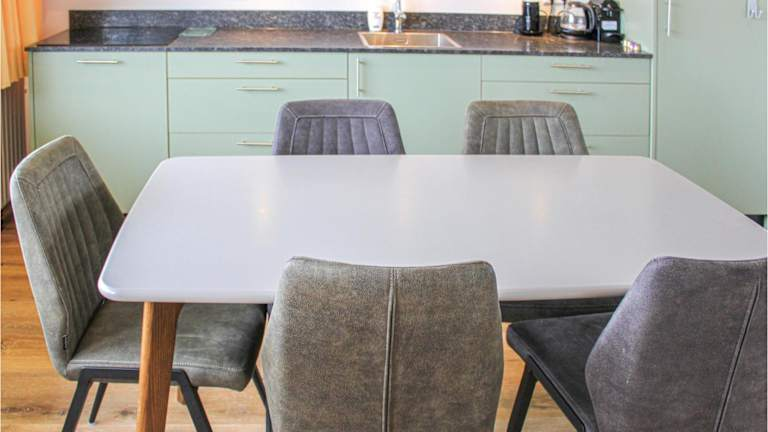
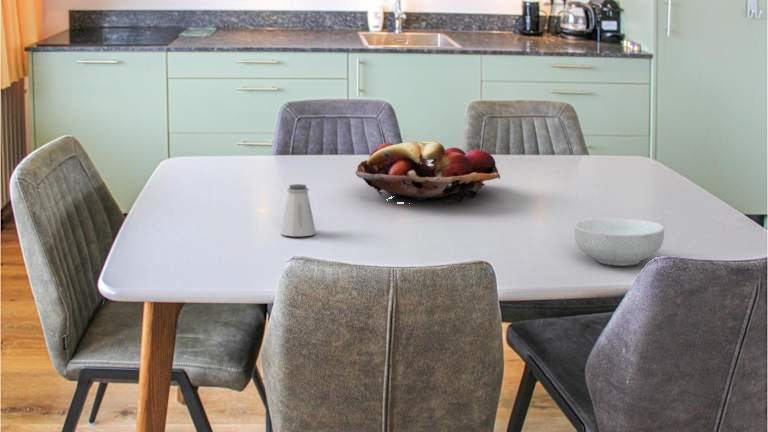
+ fruit basket (427, 169)
+ saltshaker (298, 209)
+ cereal bowl (618, 243)
